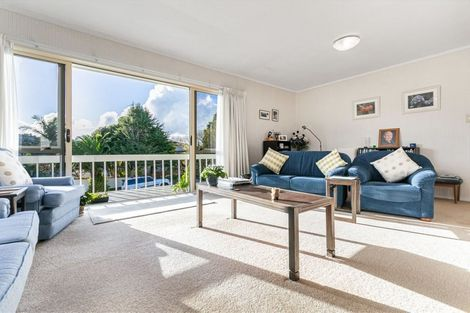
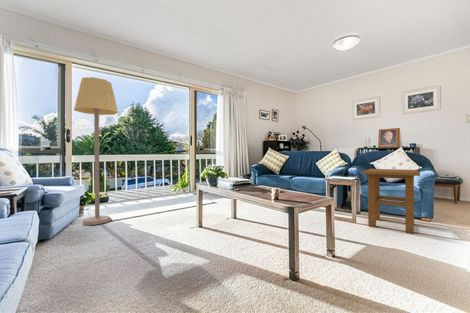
+ lamp (96, 151)
+ side table (391, 197)
